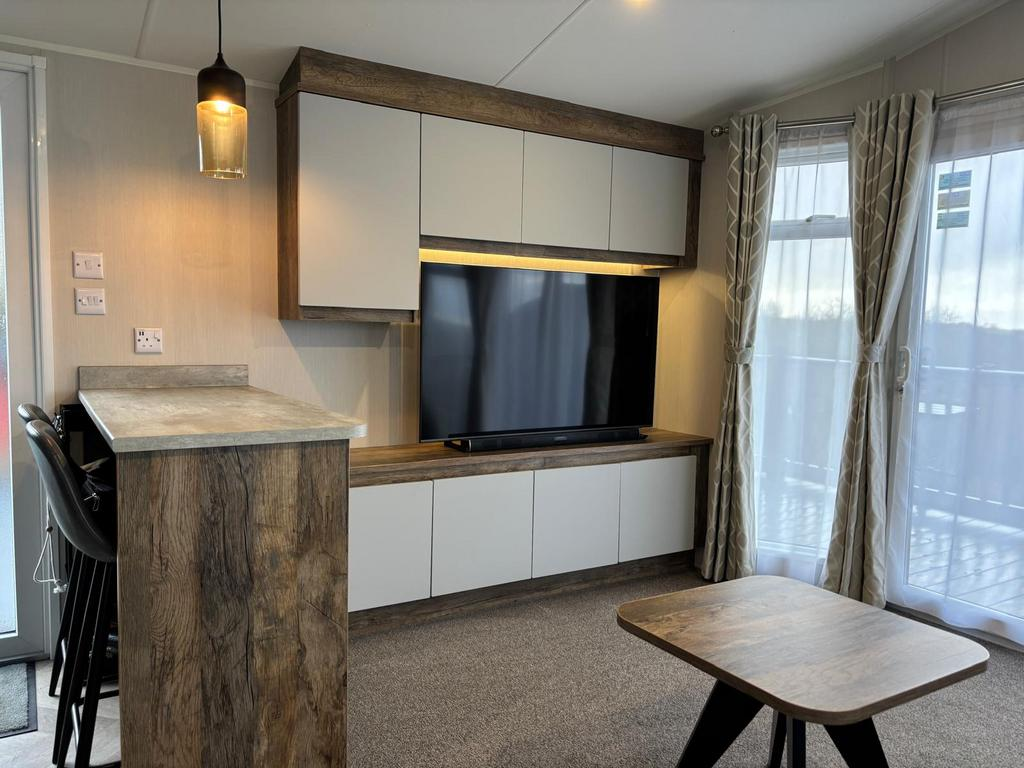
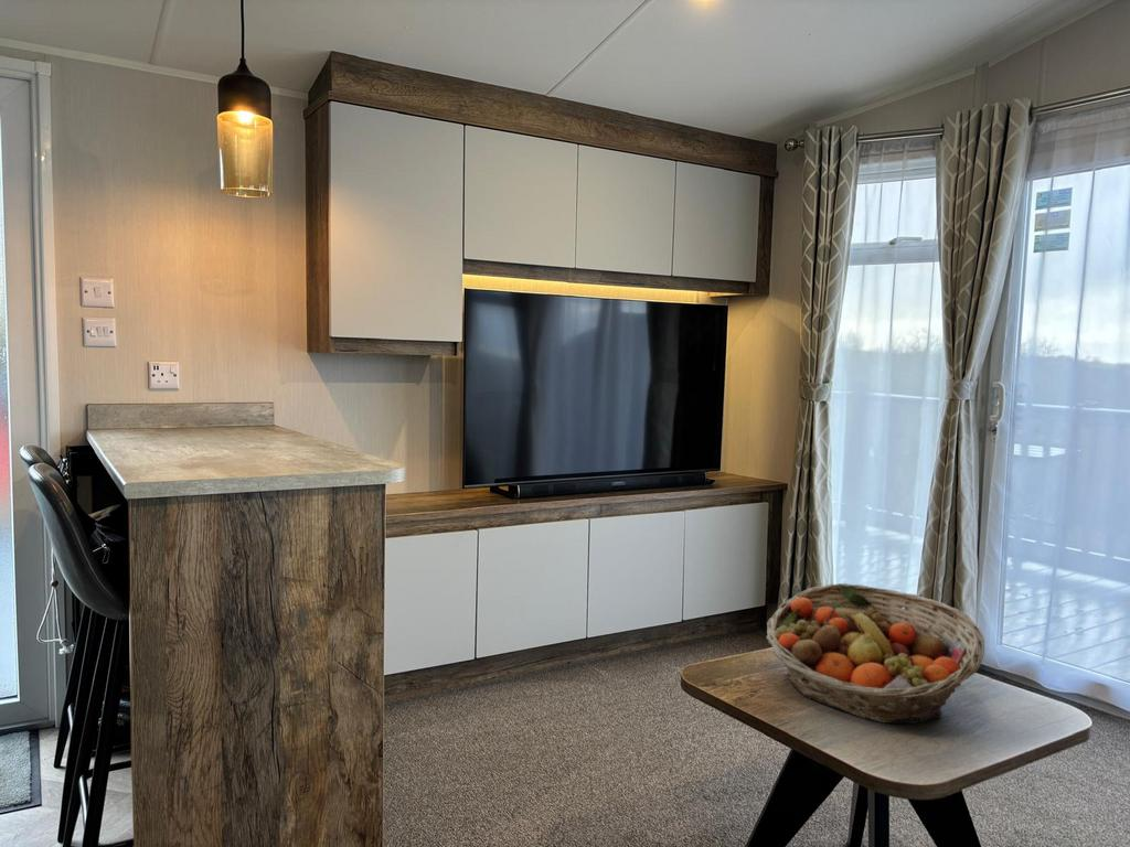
+ fruit basket (868, 648)
